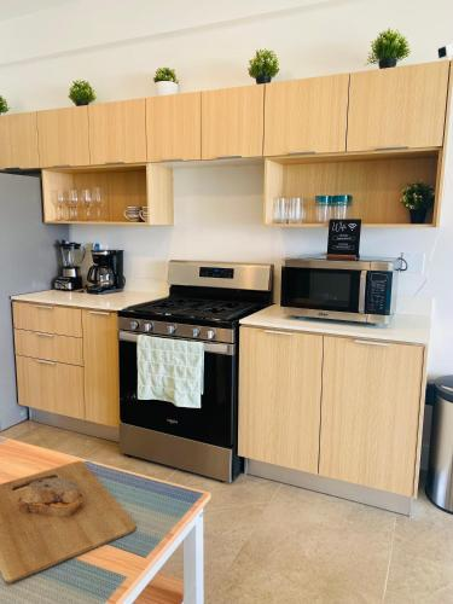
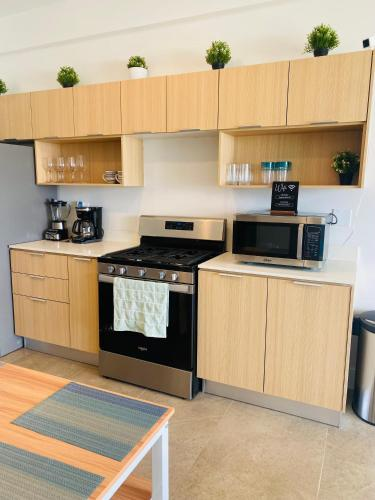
- cutting board (50, 498)
